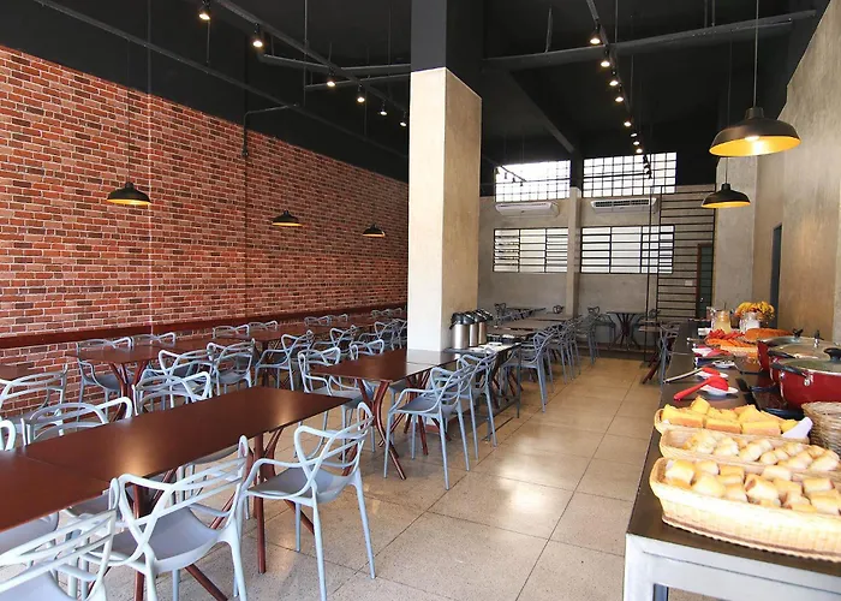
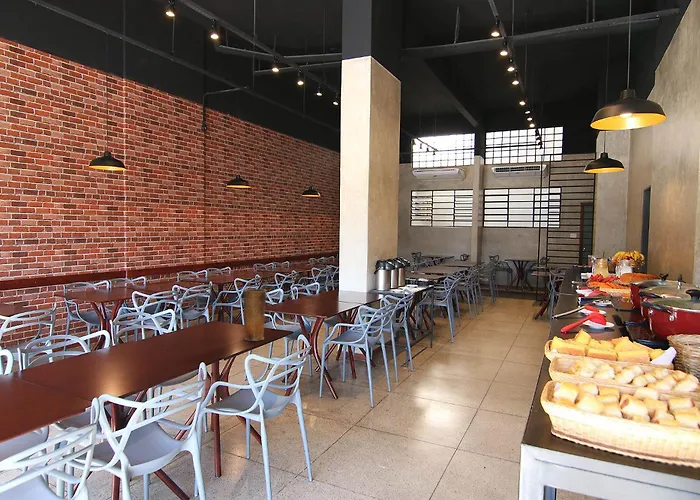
+ vase (255, 314)
